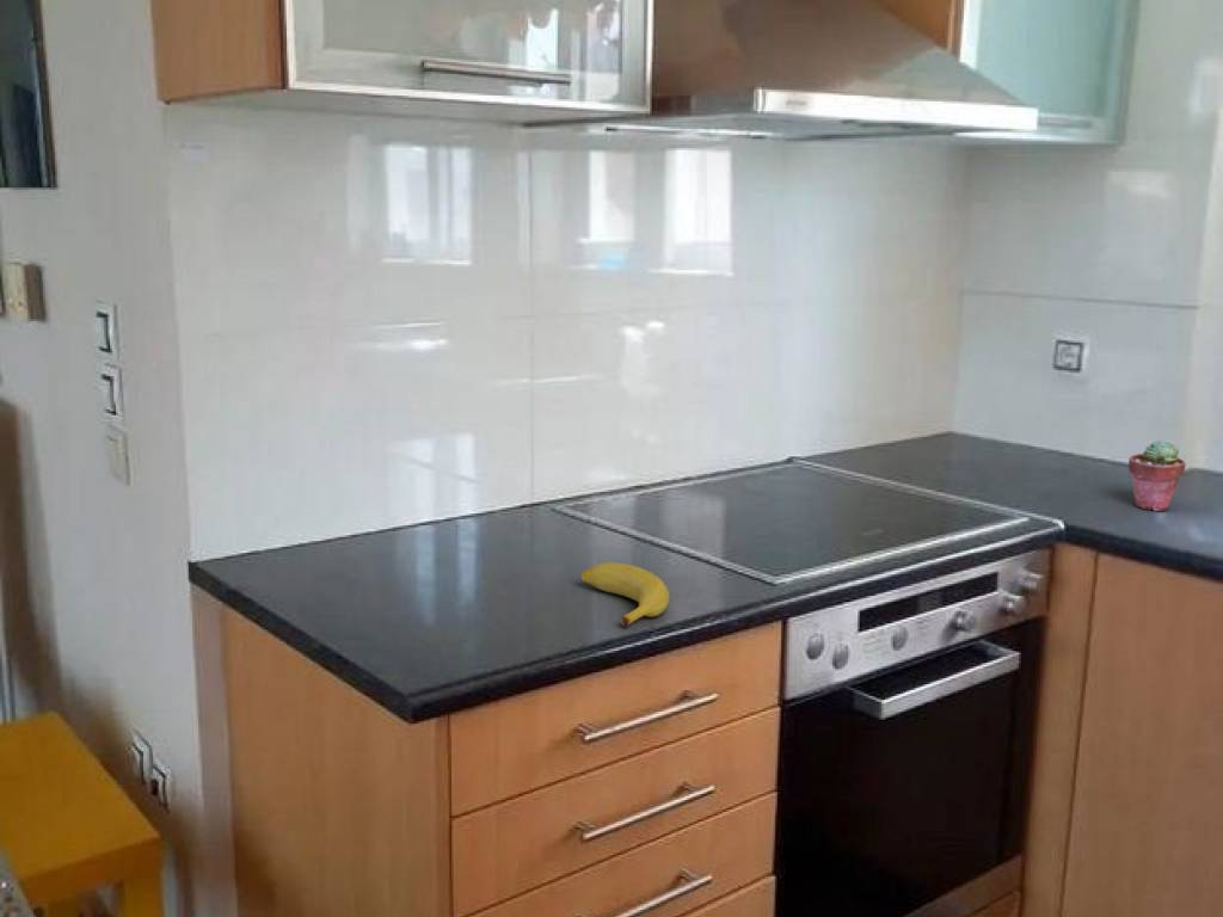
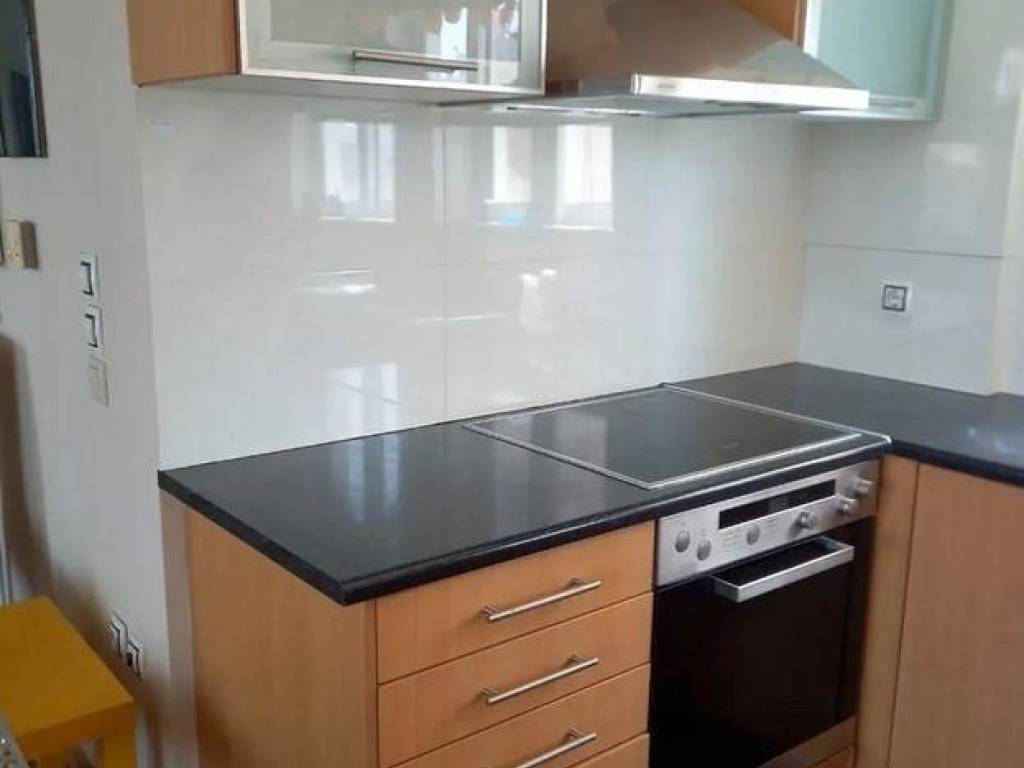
- banana (619, 587)
- potted succulent (1155, 473)
